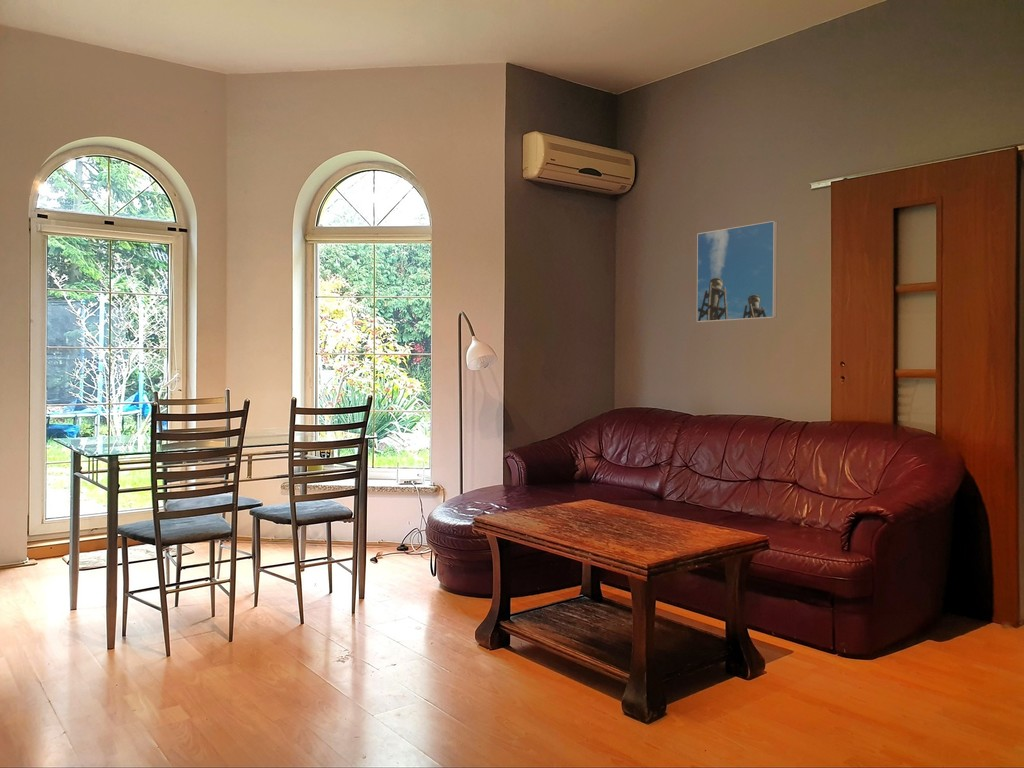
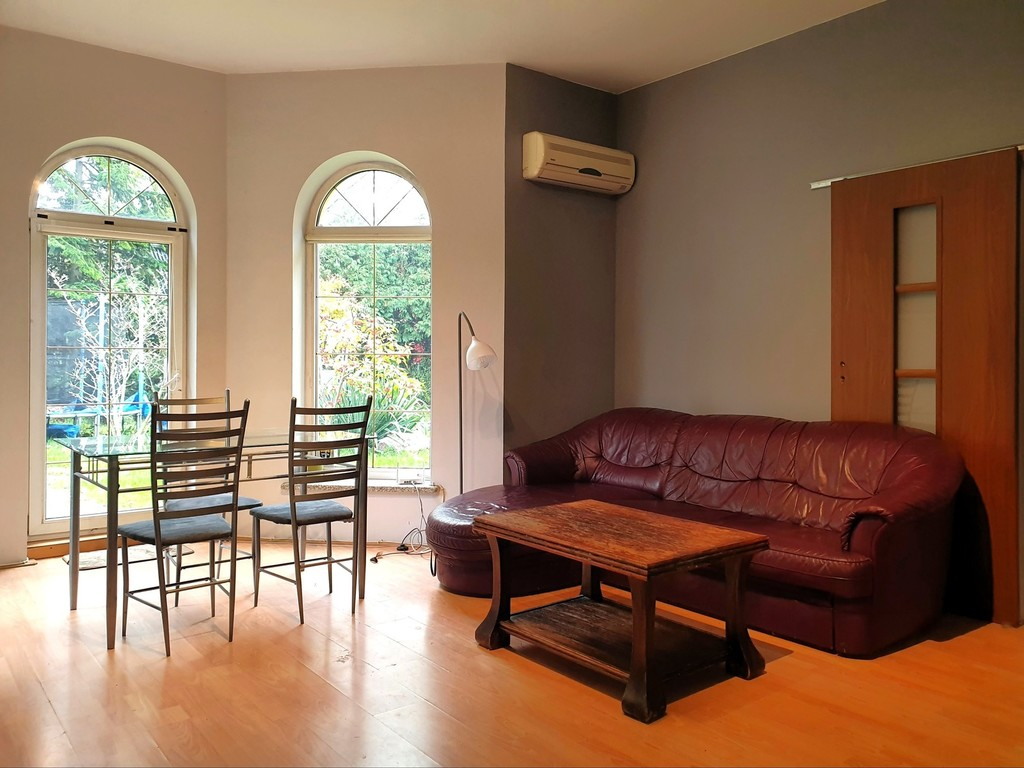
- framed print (735, 273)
